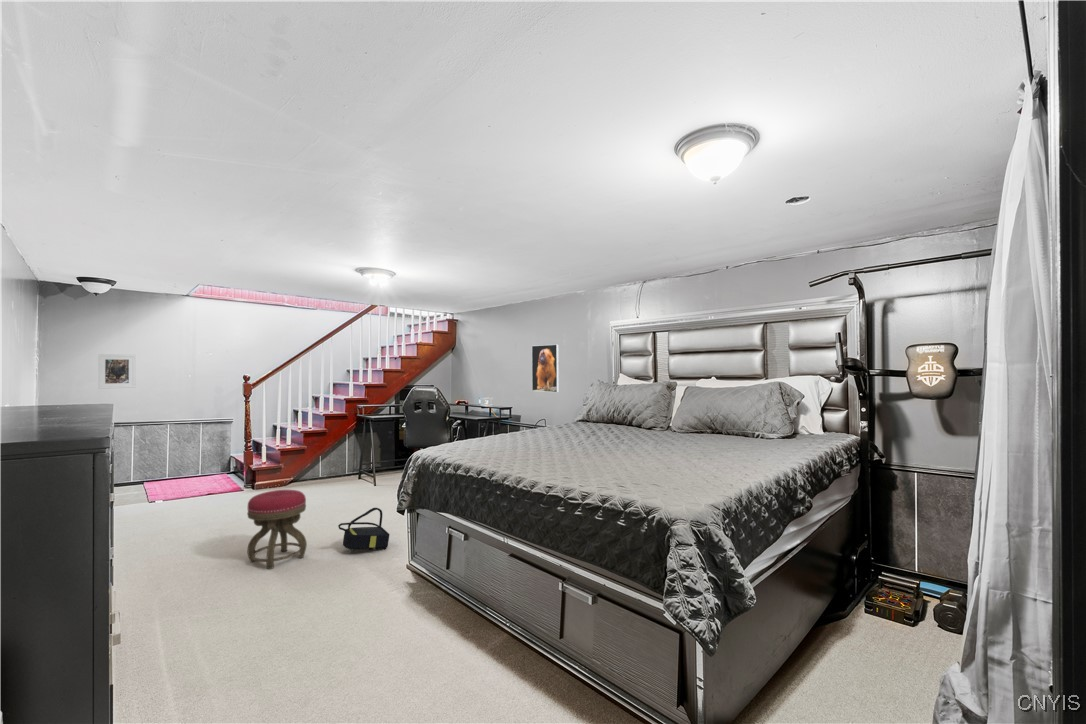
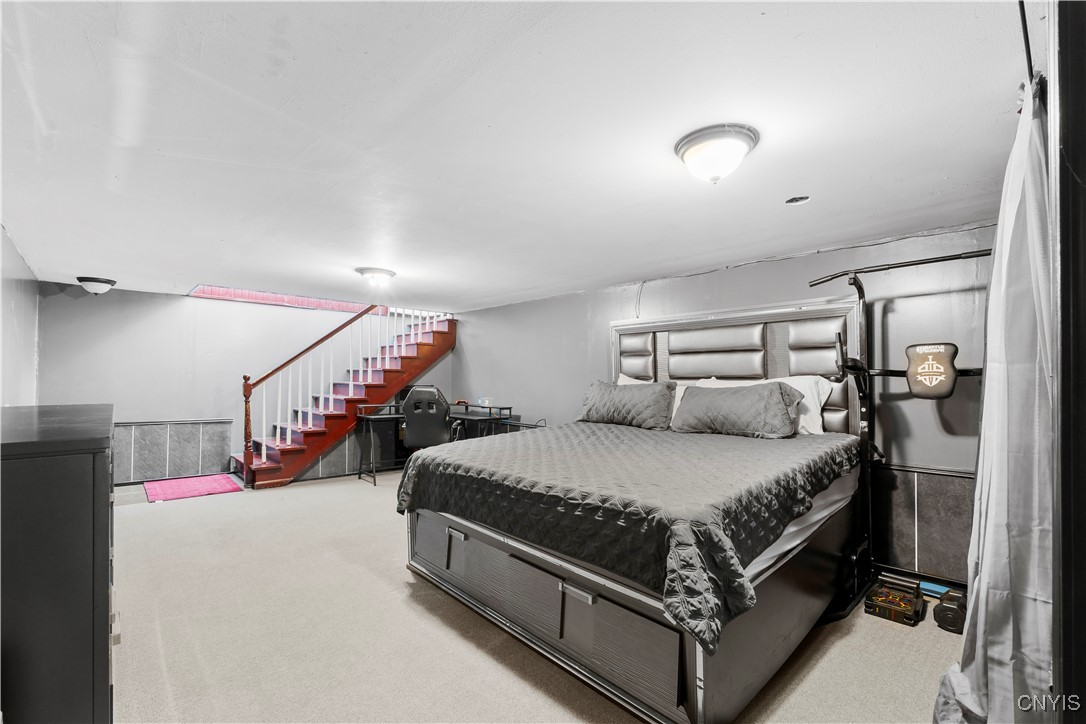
- backpack (362, 530)
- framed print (545, 368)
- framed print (117, 371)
- stool (277, 526)
